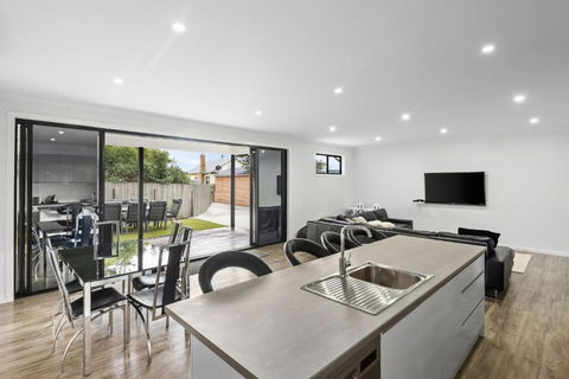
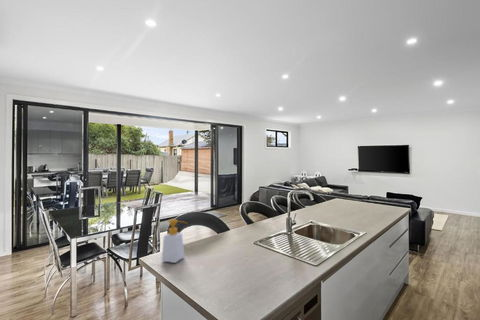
+ soap bottle (176, 239)
